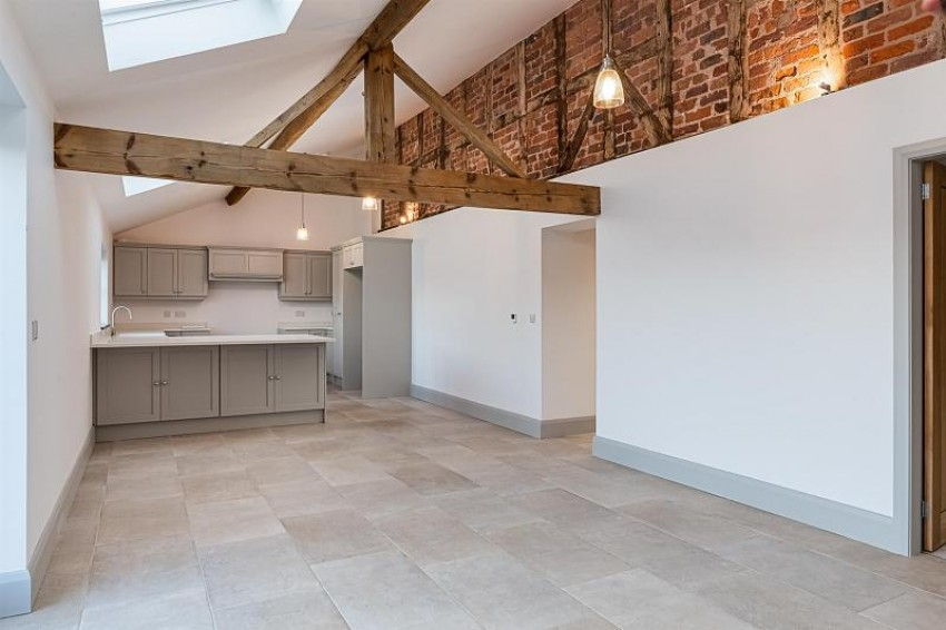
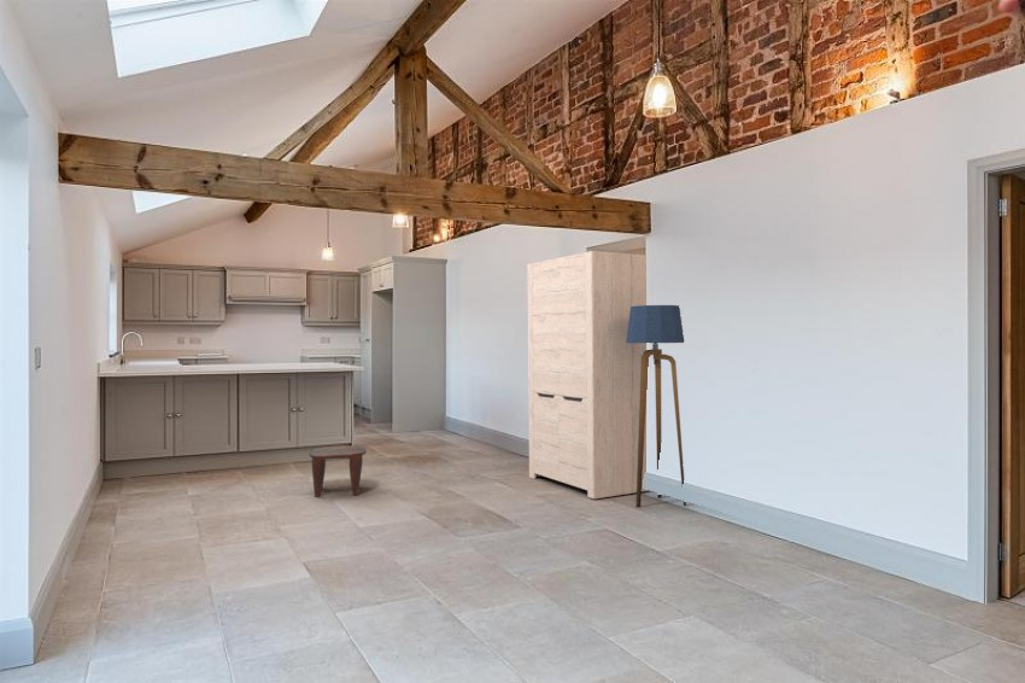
+ cabinet (586, 372)
+ stool (350, 471)
+ floor lamp (656, 404)
